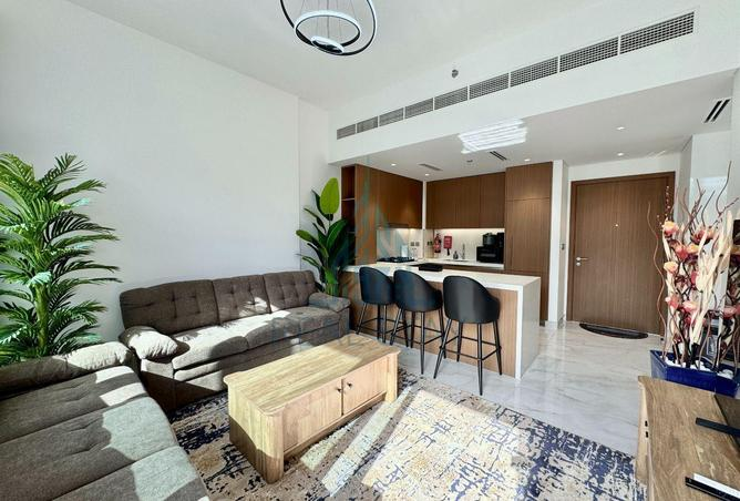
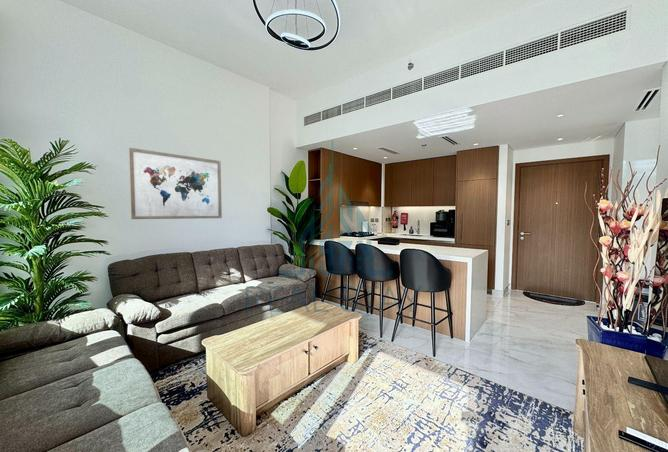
+ wall art (180, 187)
